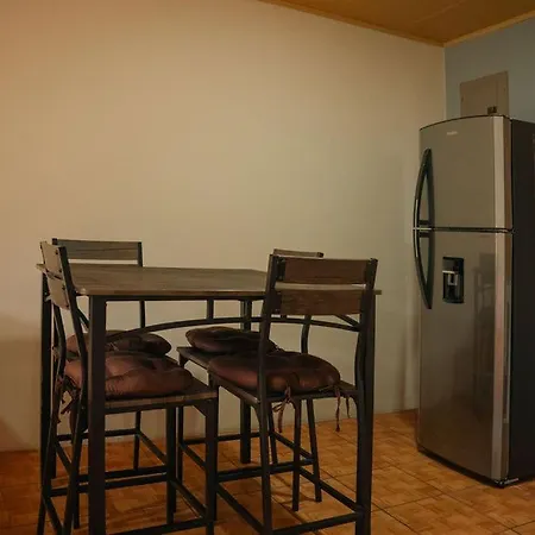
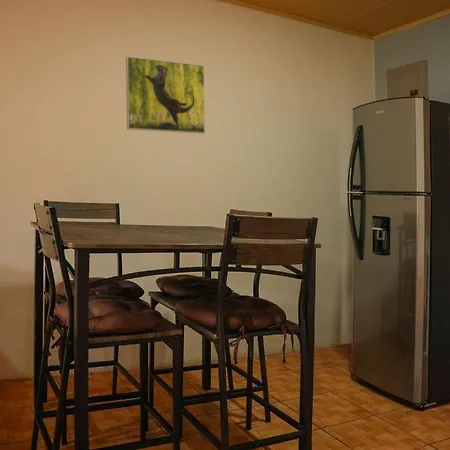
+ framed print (166, 96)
